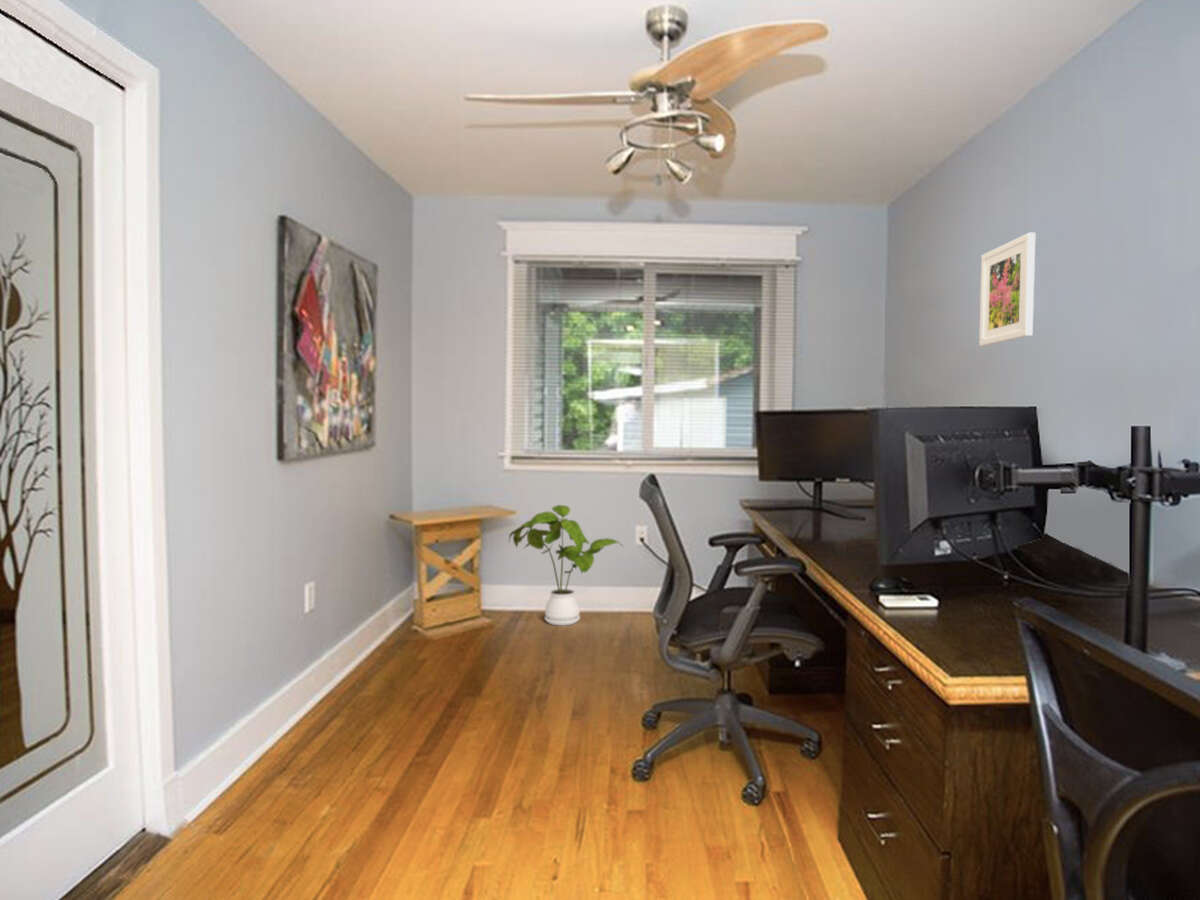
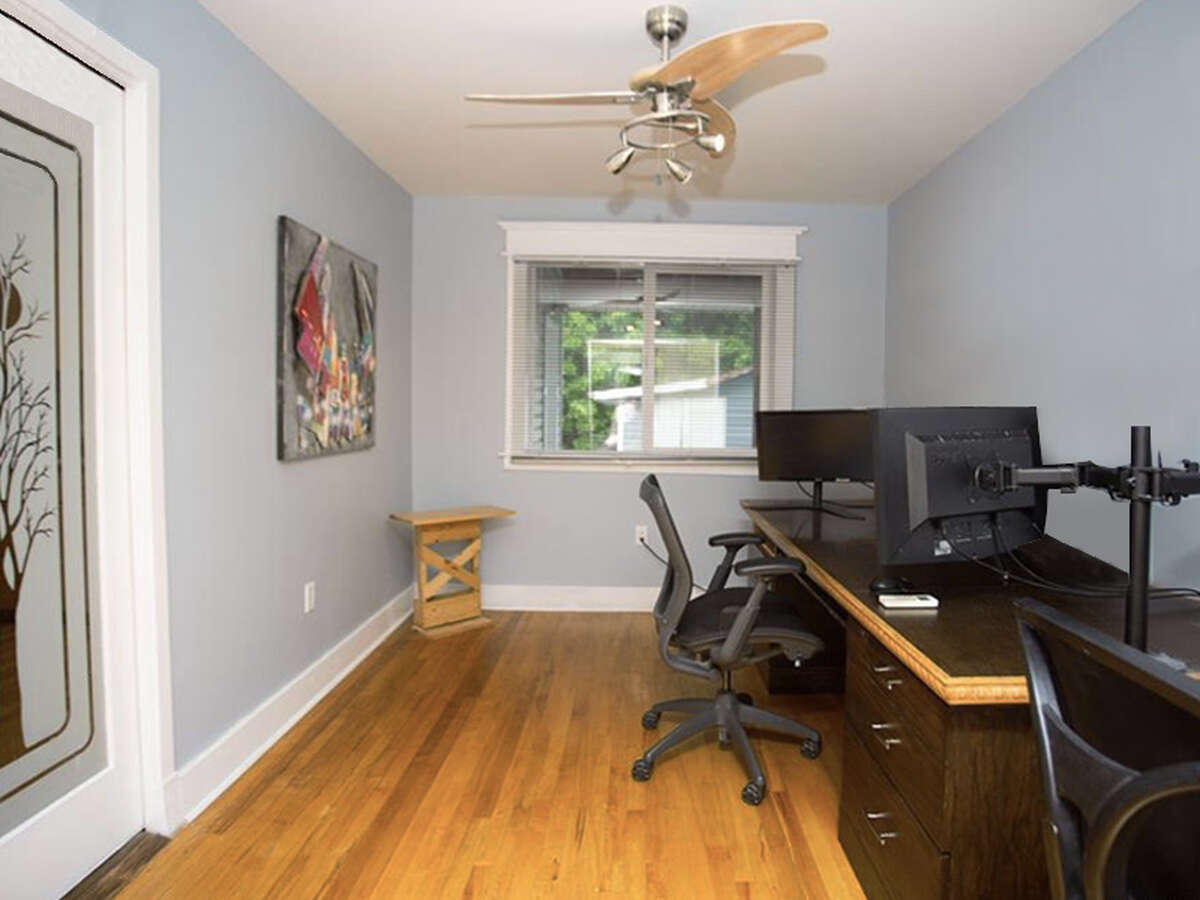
- house plant (562, 565)
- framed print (1005, 292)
